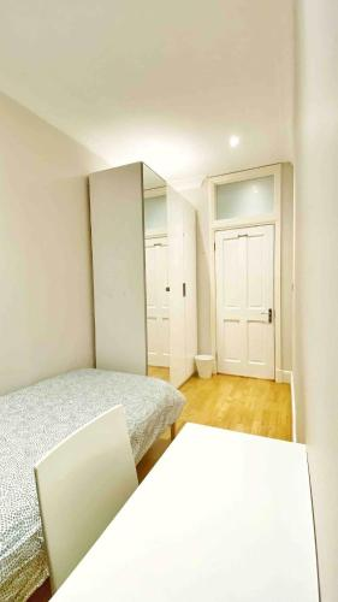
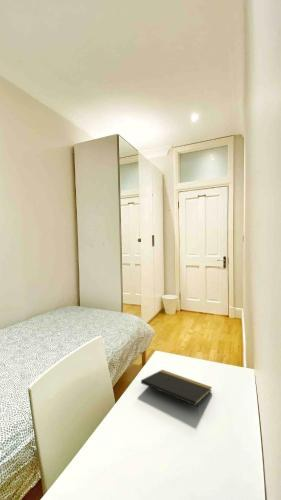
+ notepad (176, 385)
